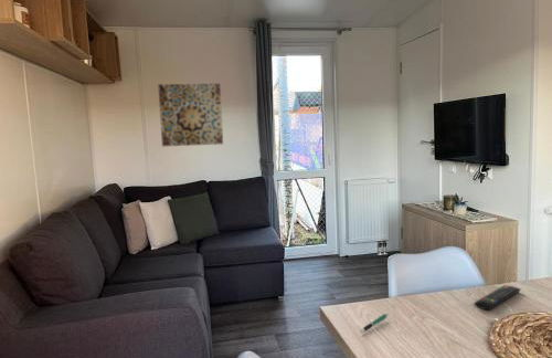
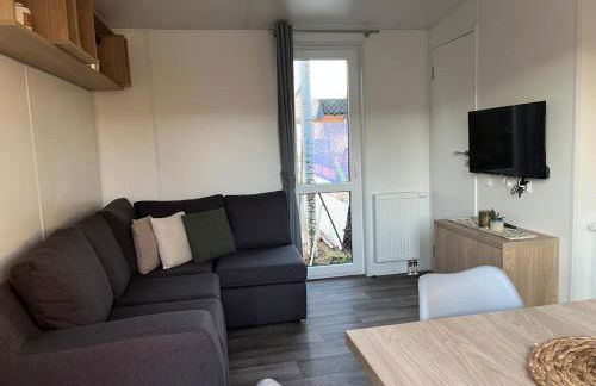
- pen (374, 322)
- remote control (498, 296)
- wall art (191, 115)
